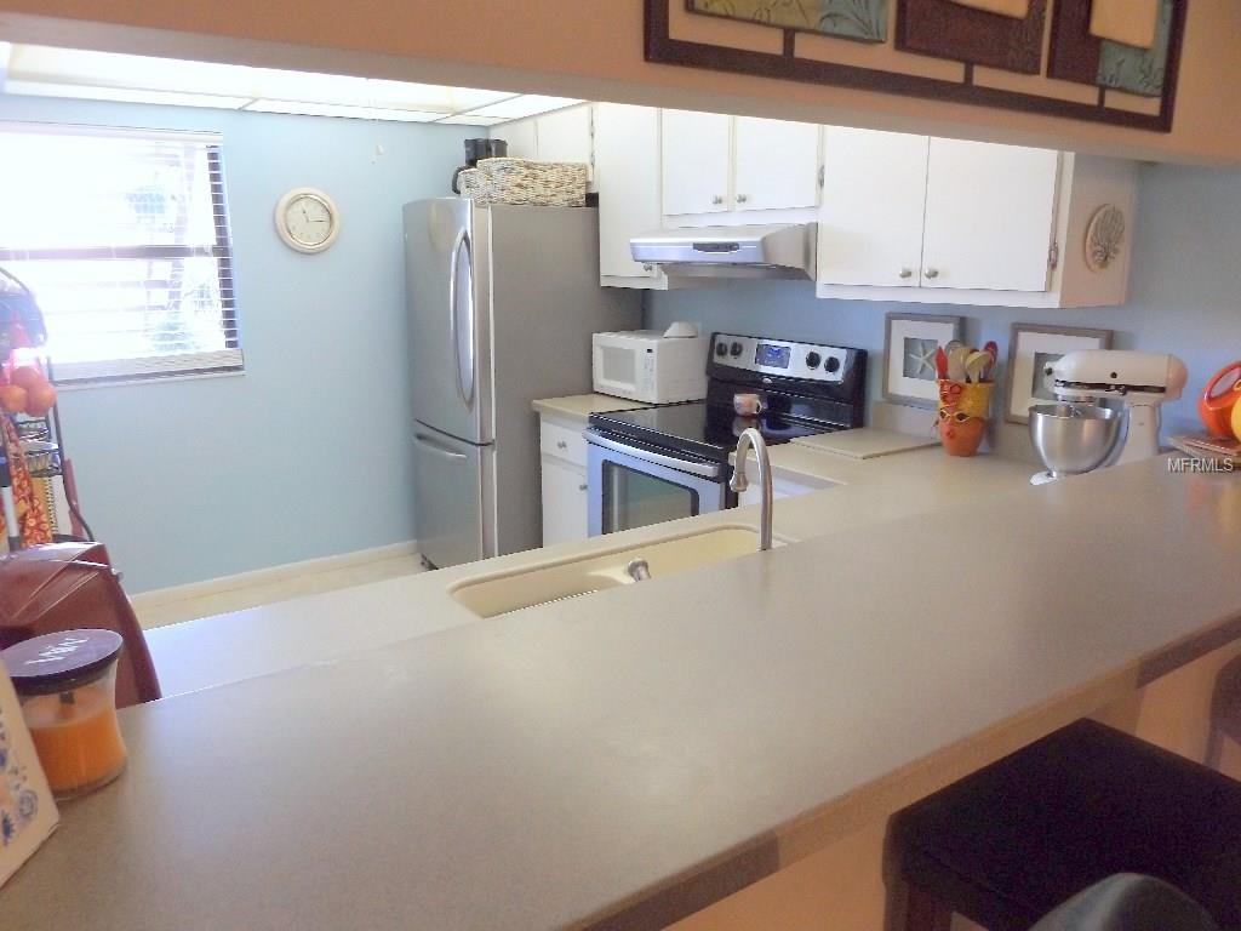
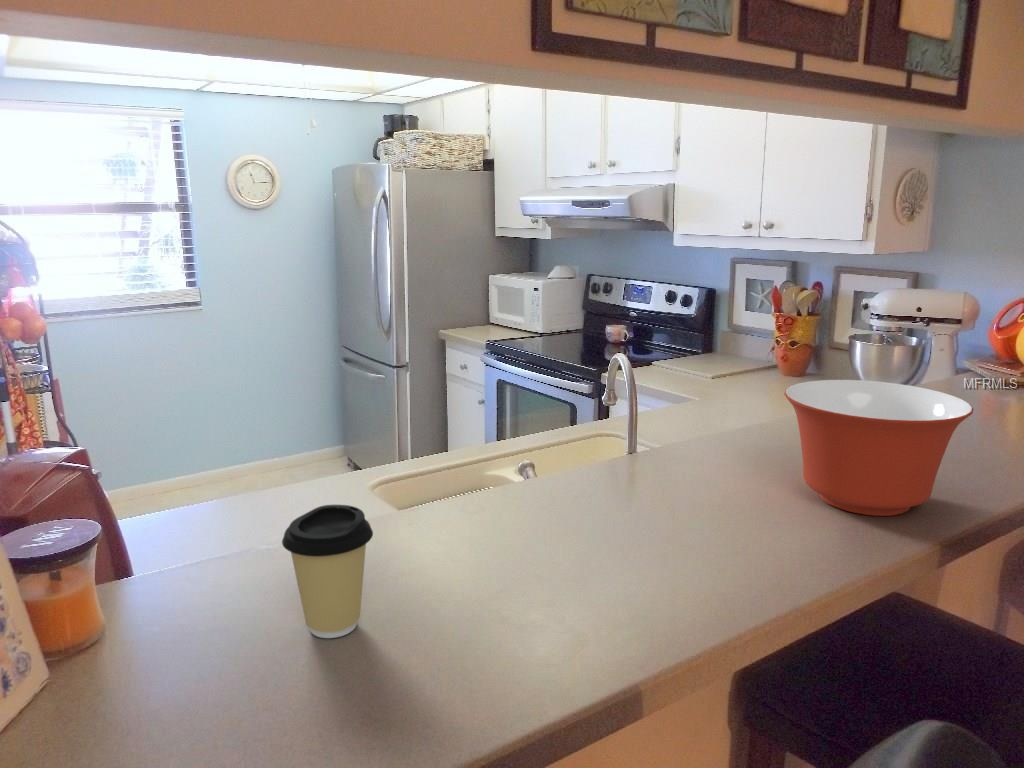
+ coffee cup (330, 572)
+ mixing bowl (869, 449)
